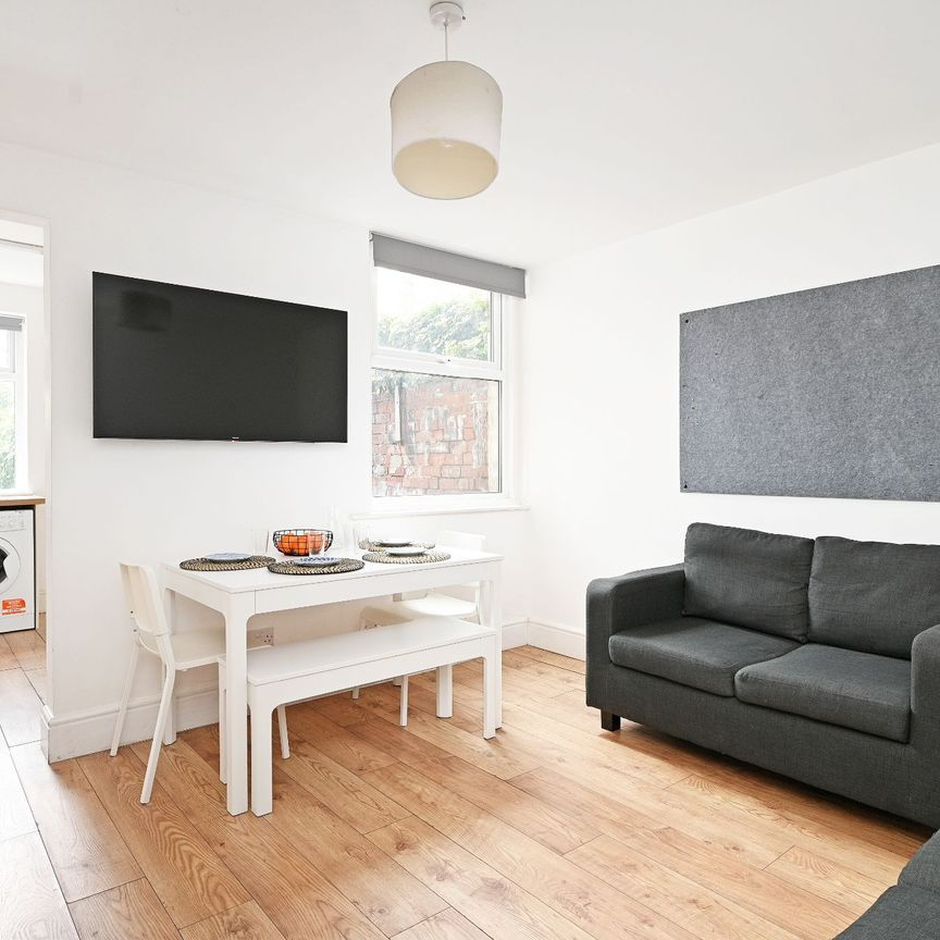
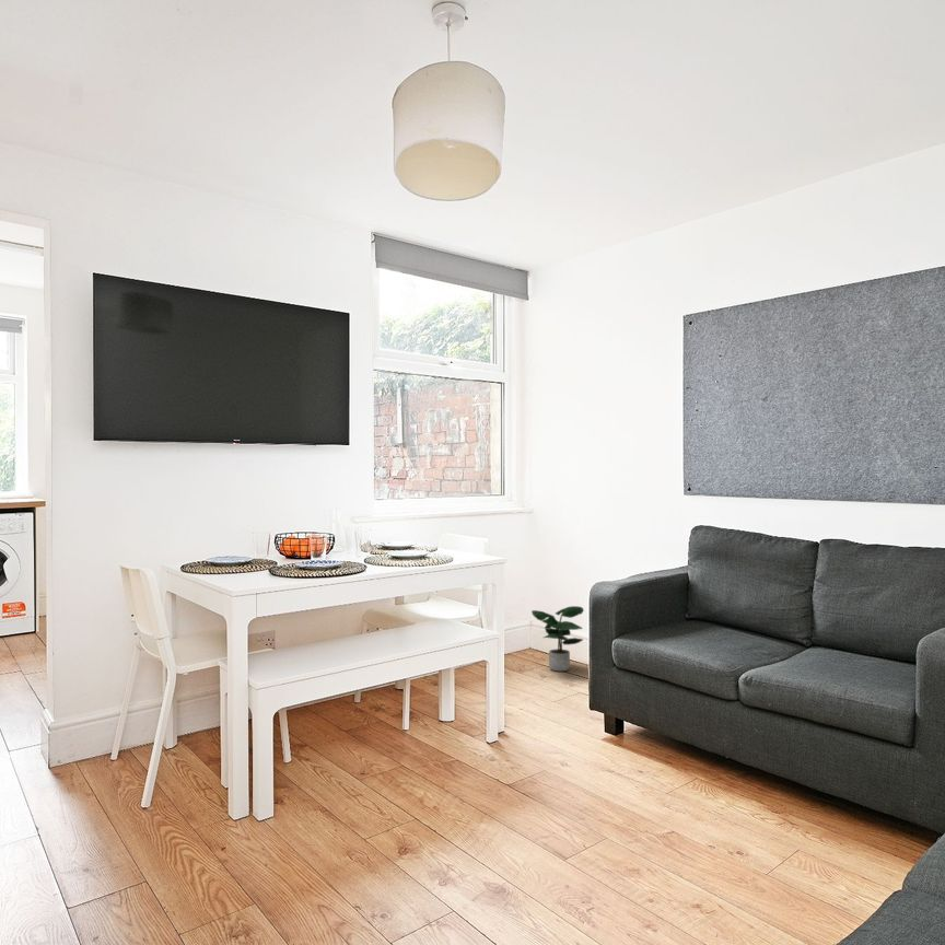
+ potted plant (561, 639)
